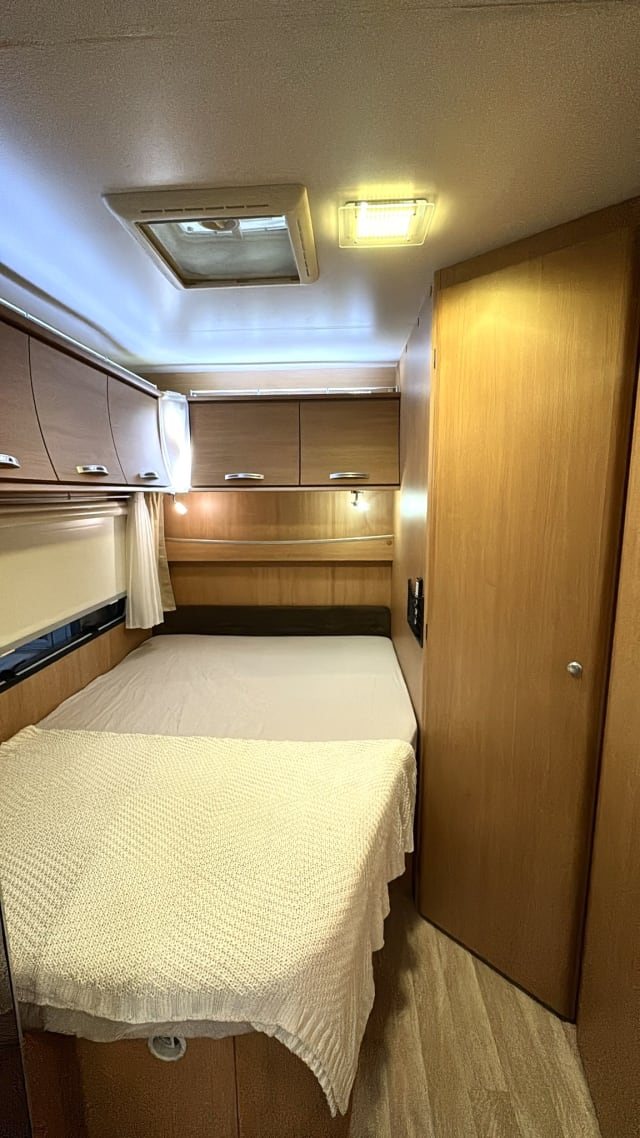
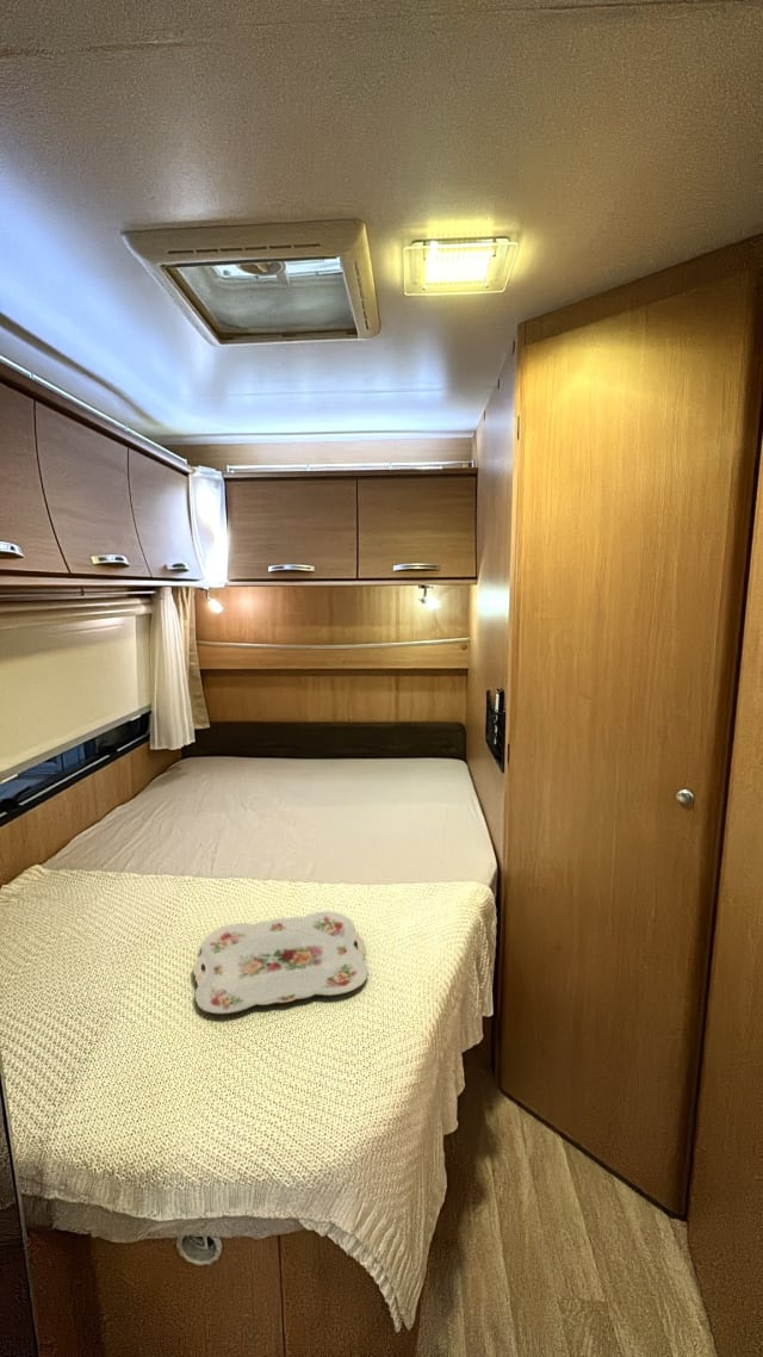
+ serving tray (281, 958)
